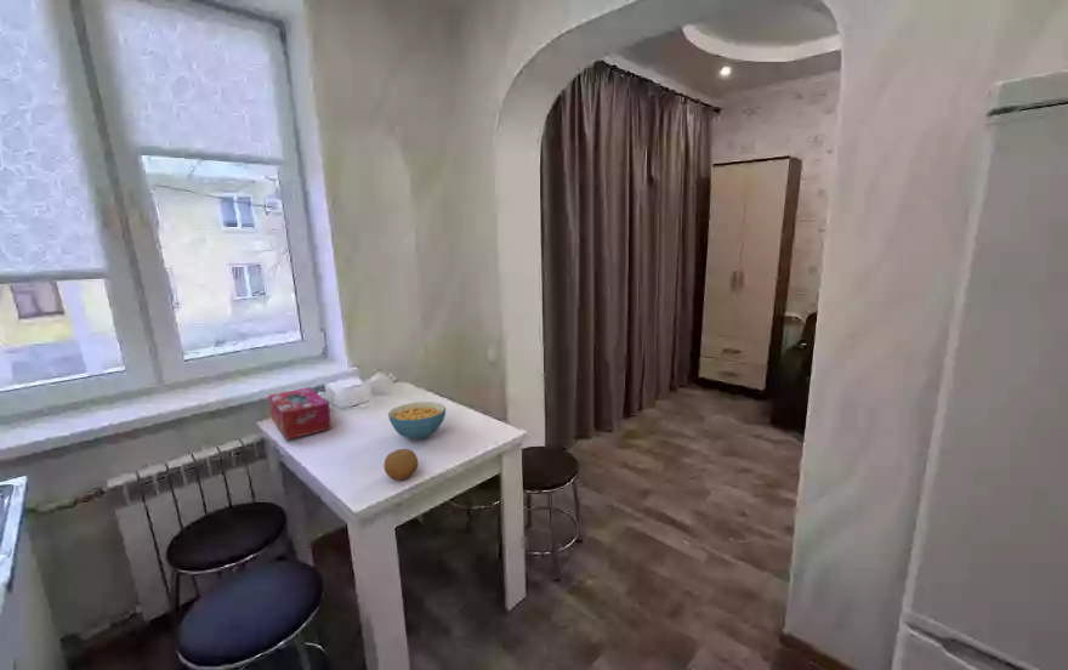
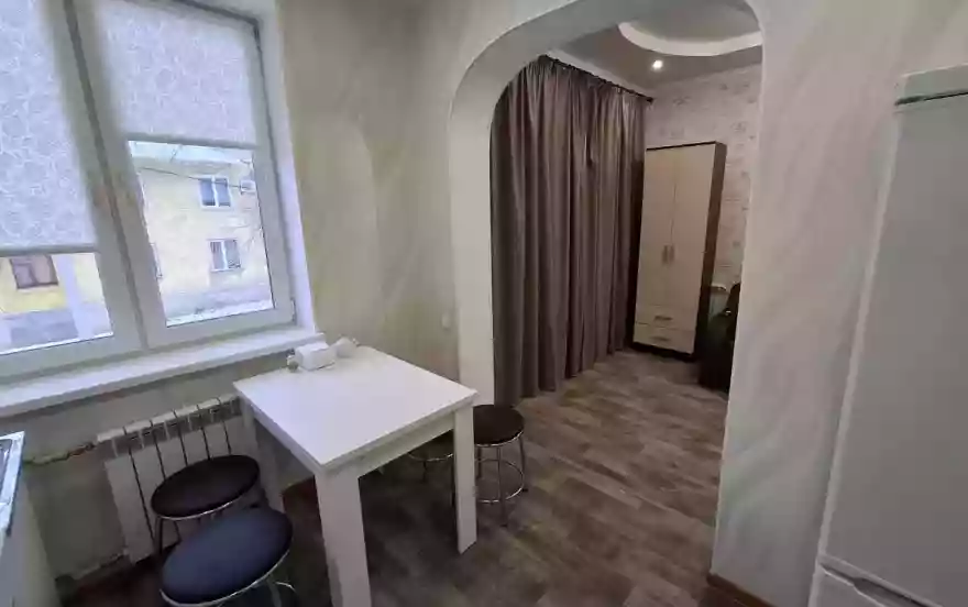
- fruit (400, 464)
- cereal bowl (417, 424)
- tissue box (299, 410)
